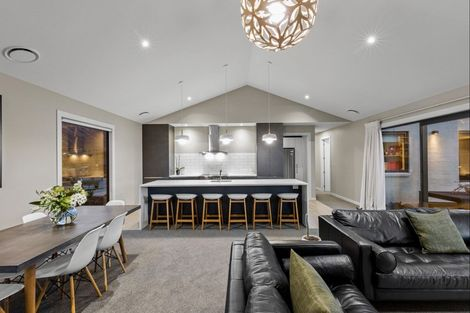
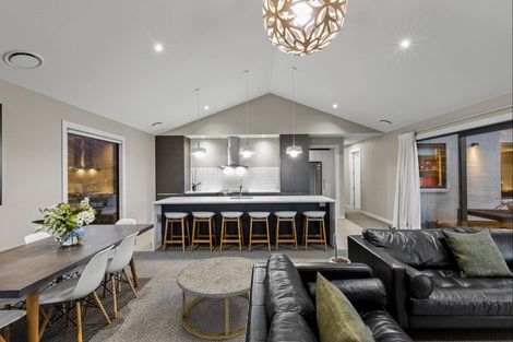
+ coffee table (223, 292)
